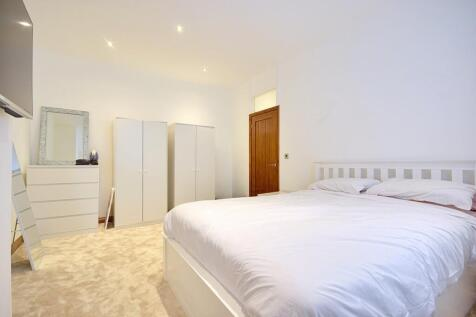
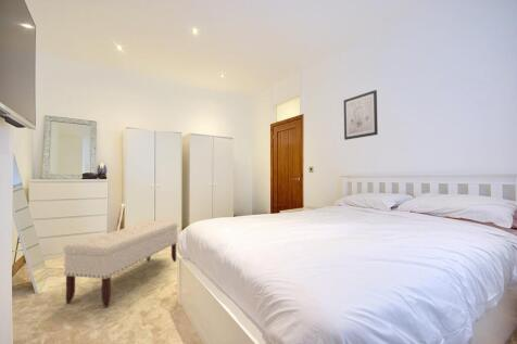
+ bench (131, 254)
+ wall art (360, 116)
